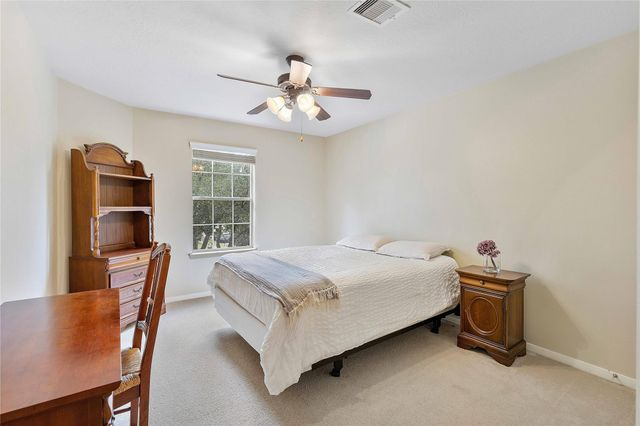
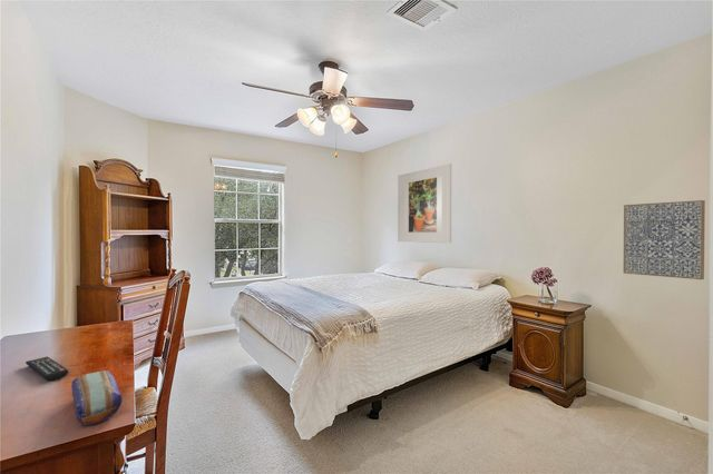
+ wall art (661, 239)
+ pencil case (96, 393)
+ remote control (46, 367)
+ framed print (422, 206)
